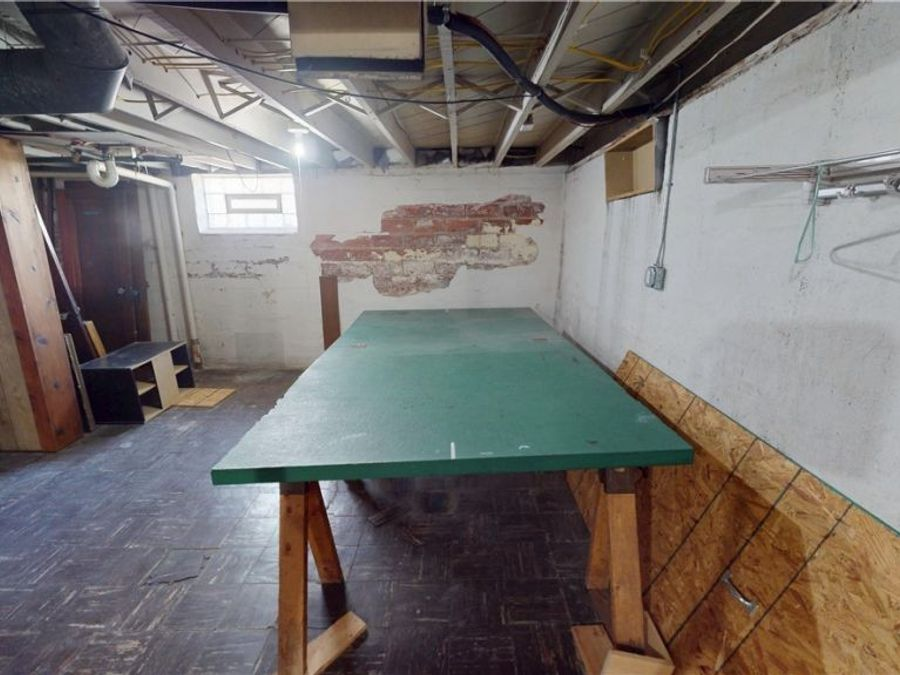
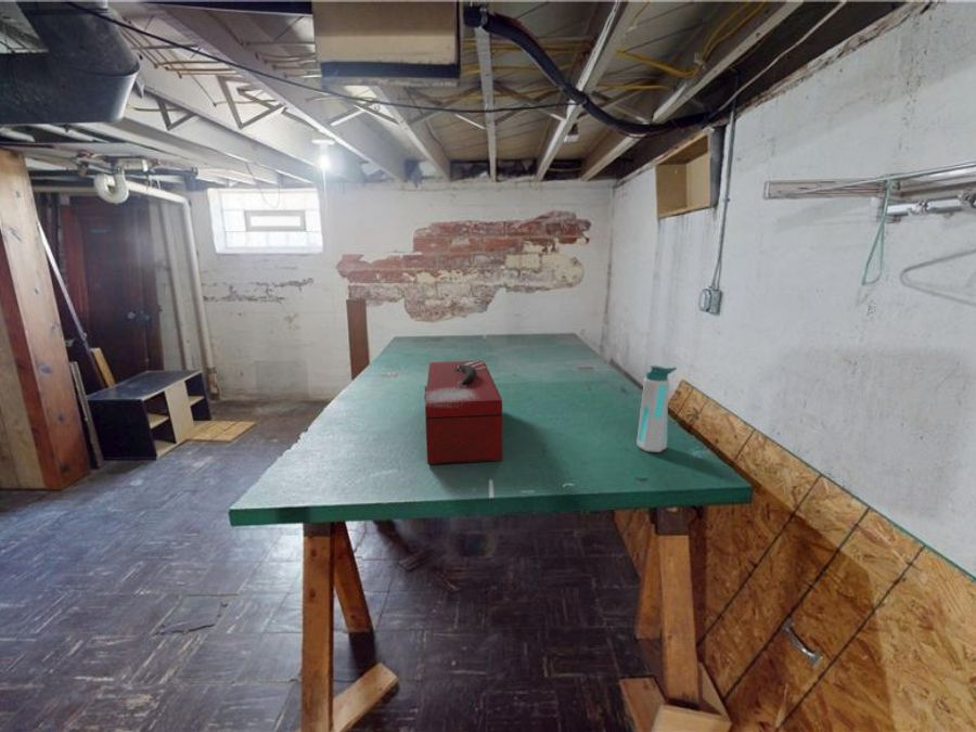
+ water bottle (656, 408)
+ toolbox (459, 399)
